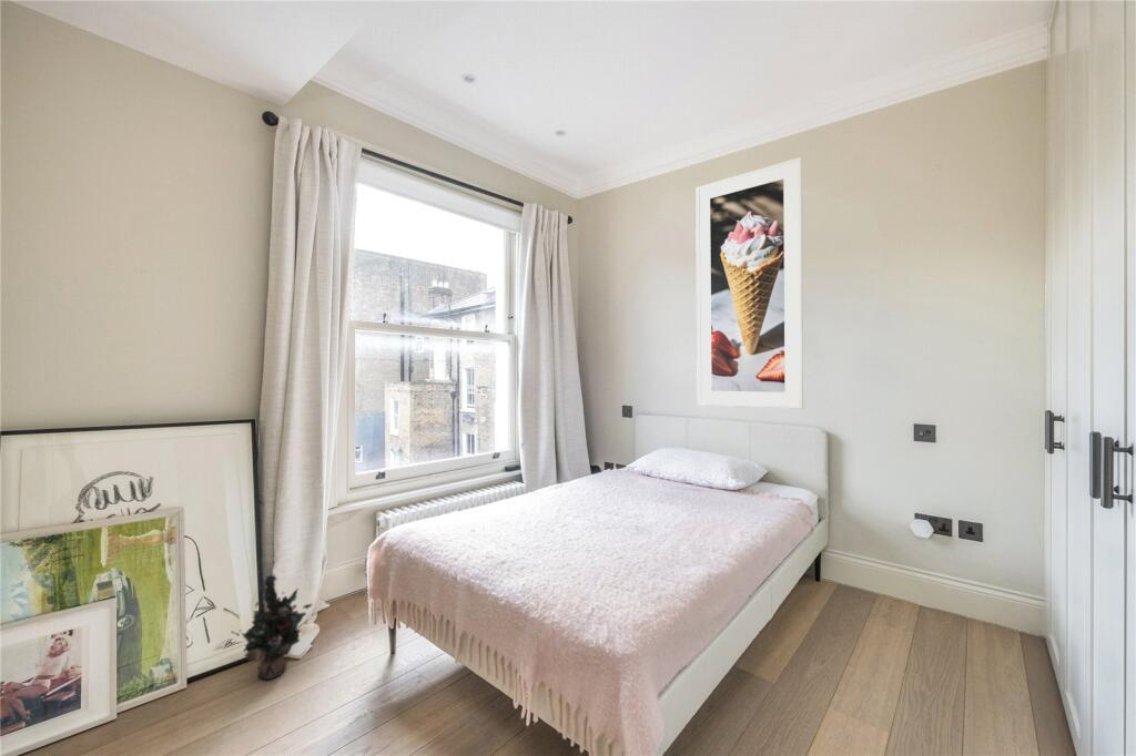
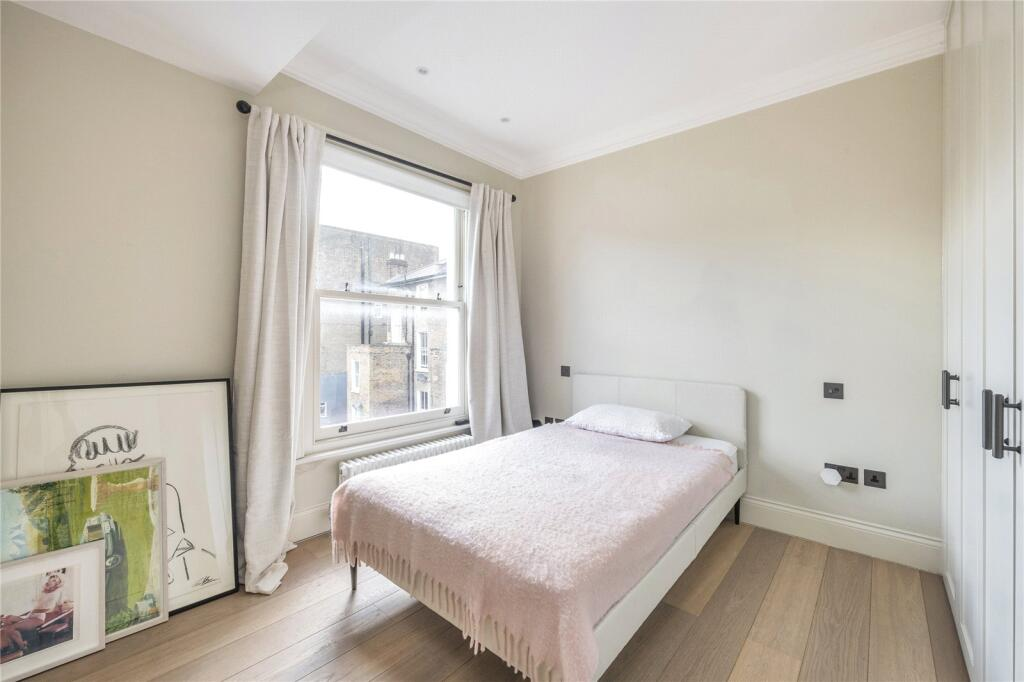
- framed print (746, 290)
- decorative plant (274, 622)
